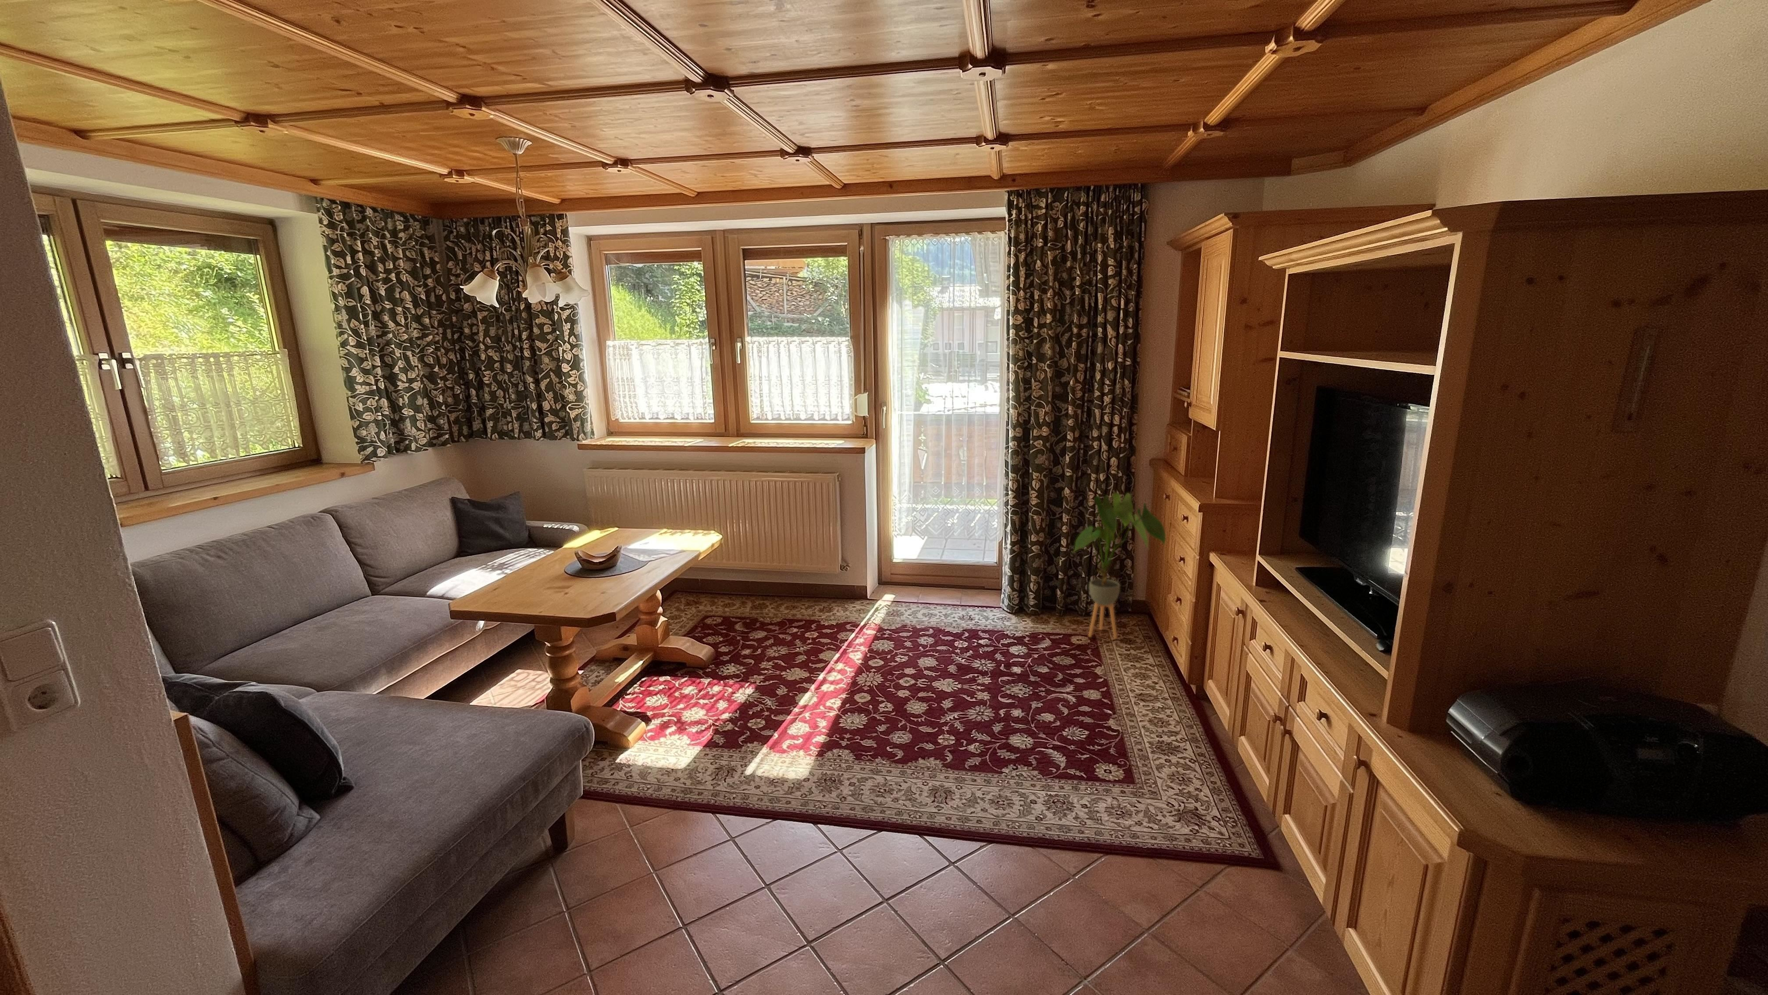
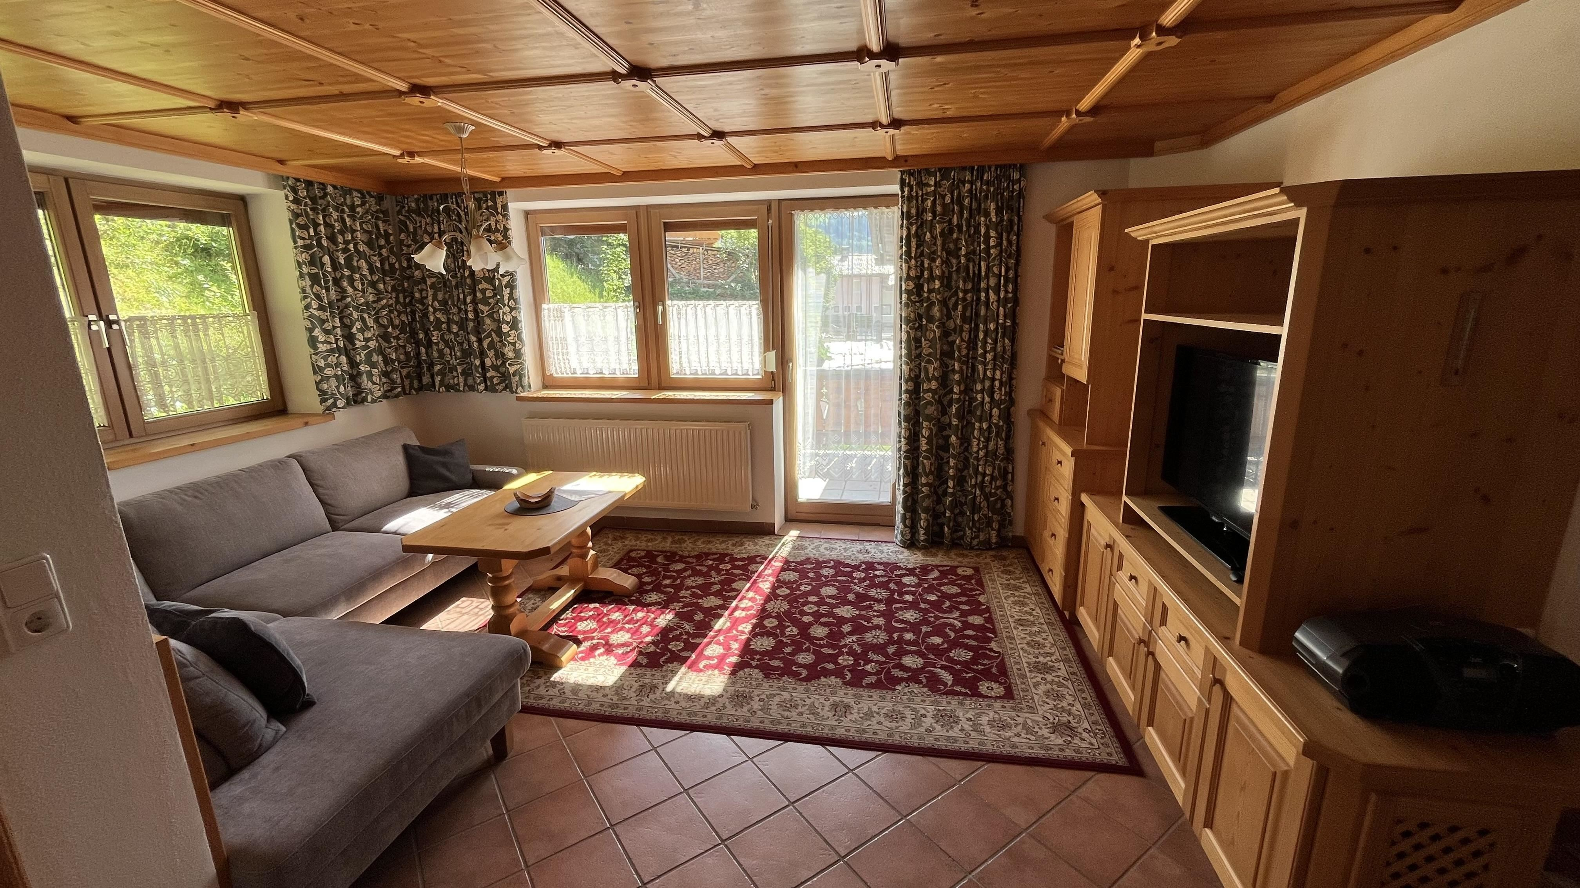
- house plant (1111, 565)
